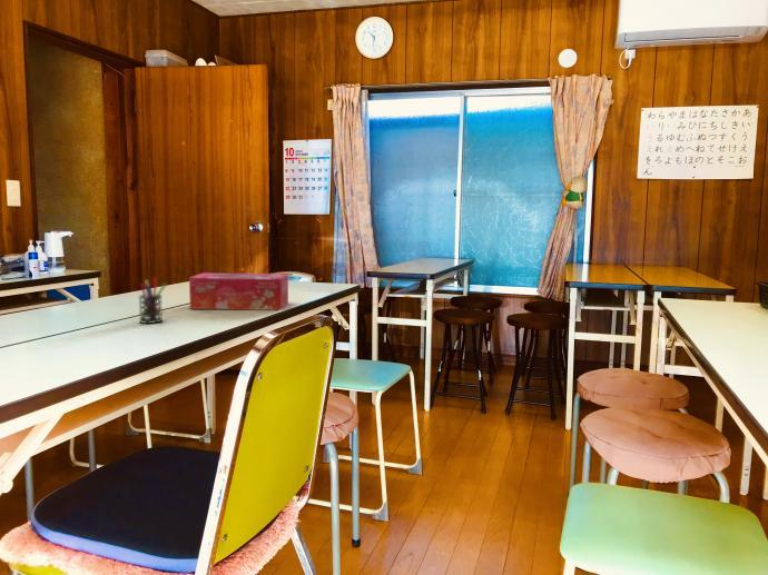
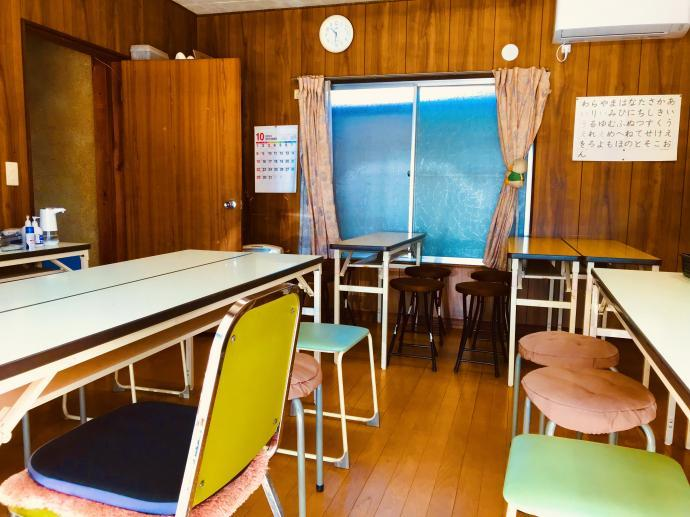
- pen holder (152, 299)
- tissue box (240, 290)
